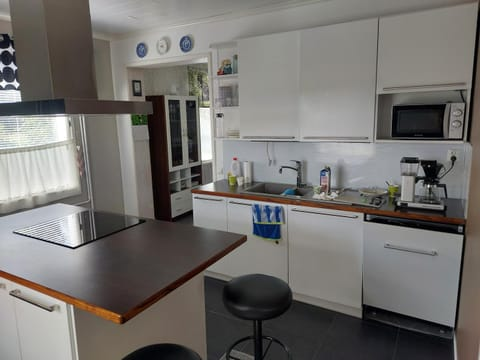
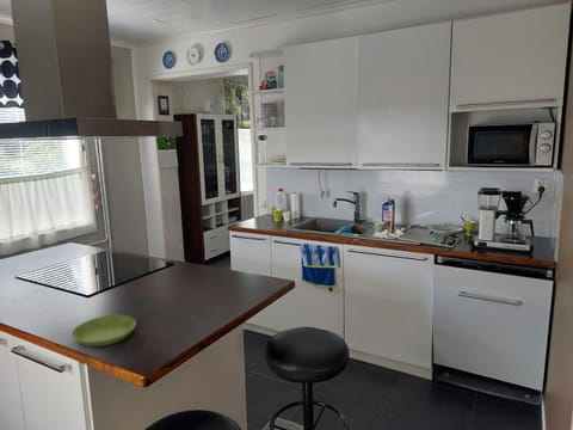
+ saucer (105, 331)
